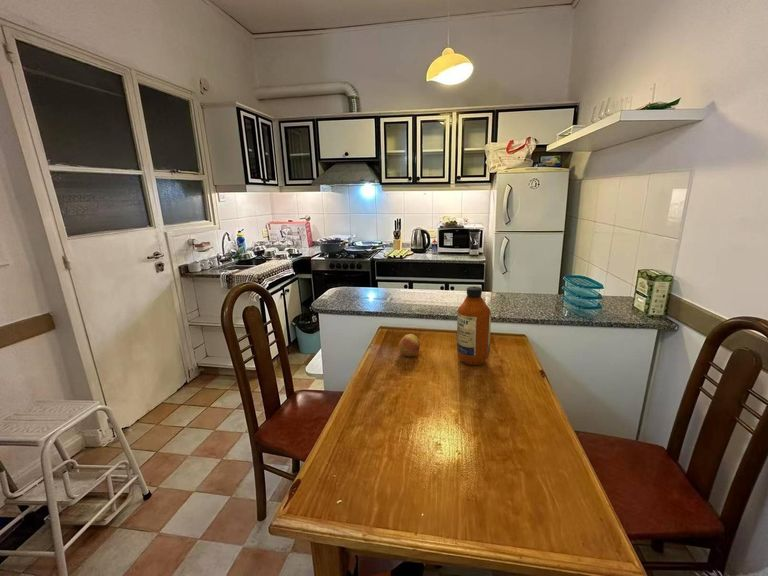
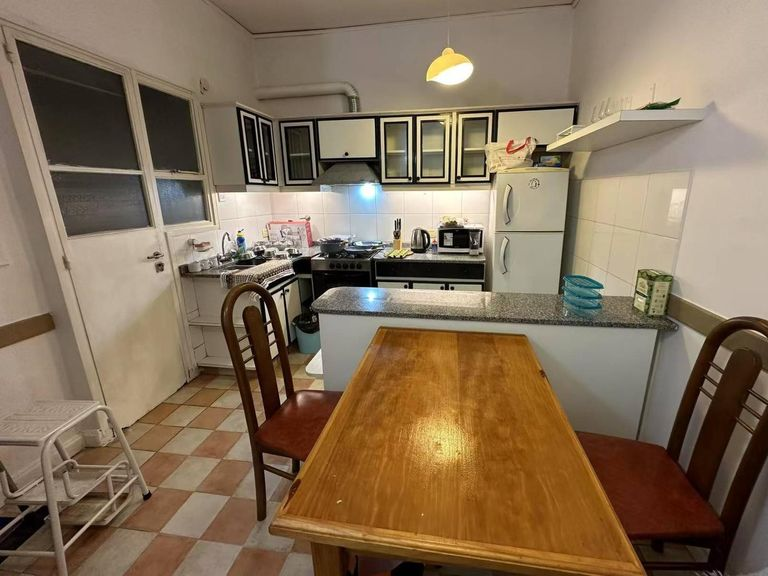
- bottle (473, 325)
- fruit (409, 345)
